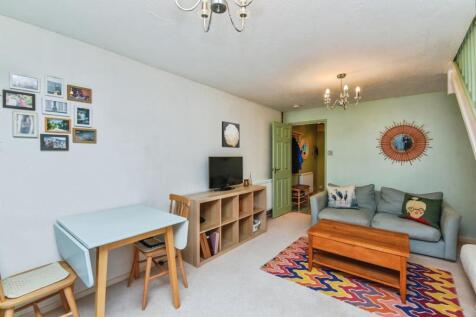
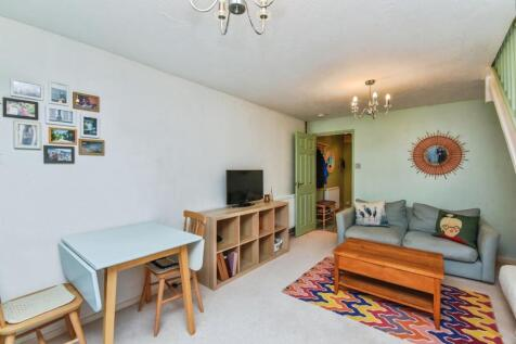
- wall art (230, 135)
